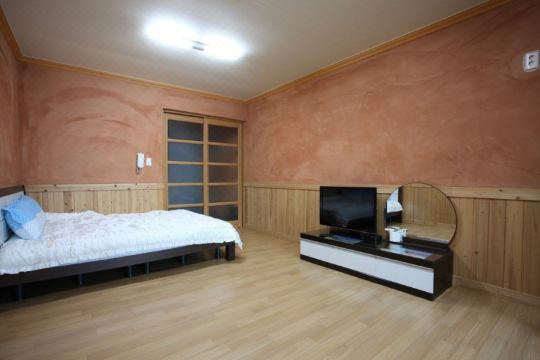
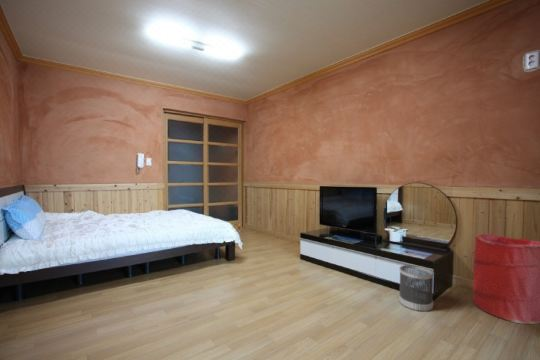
+ wastebasket (415, 287)
+ laundry hamper (508, 273)
